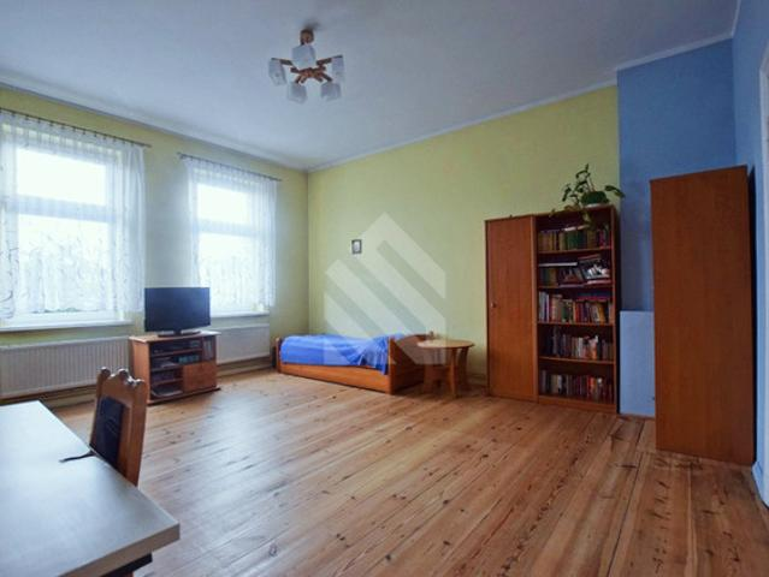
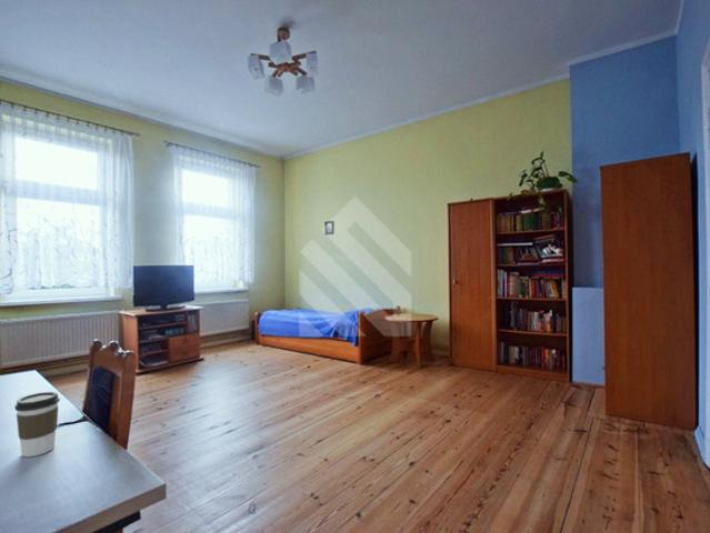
+ coffee cup (38, 423)
